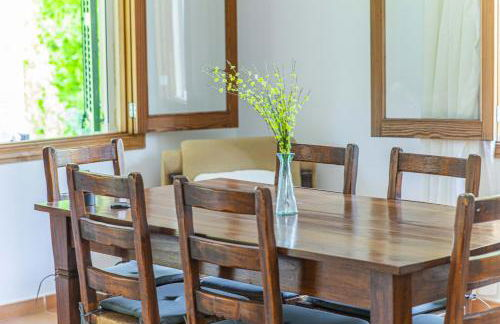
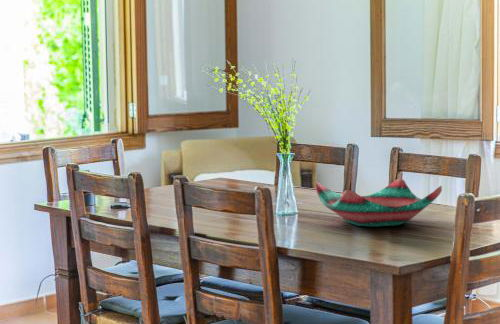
+ decorative bowl (376, 203)
